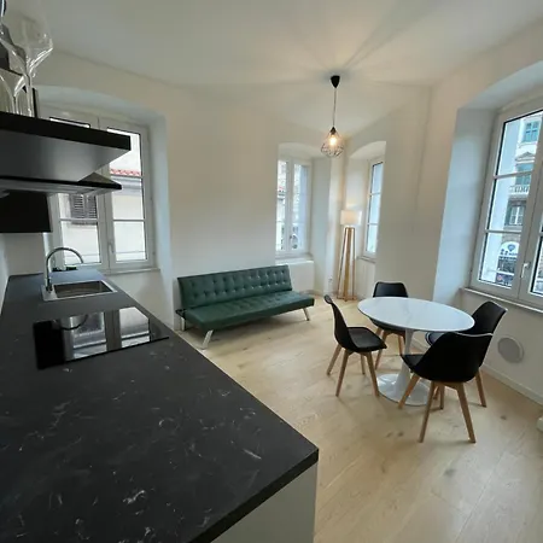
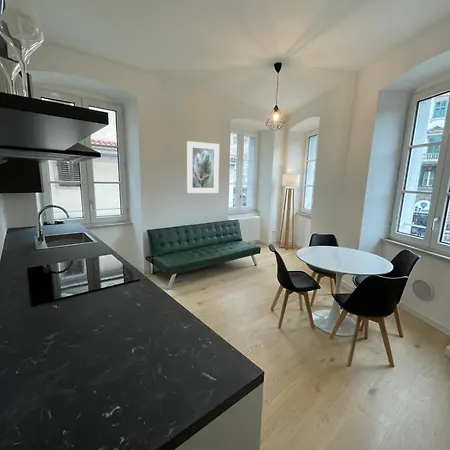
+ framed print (203, 168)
